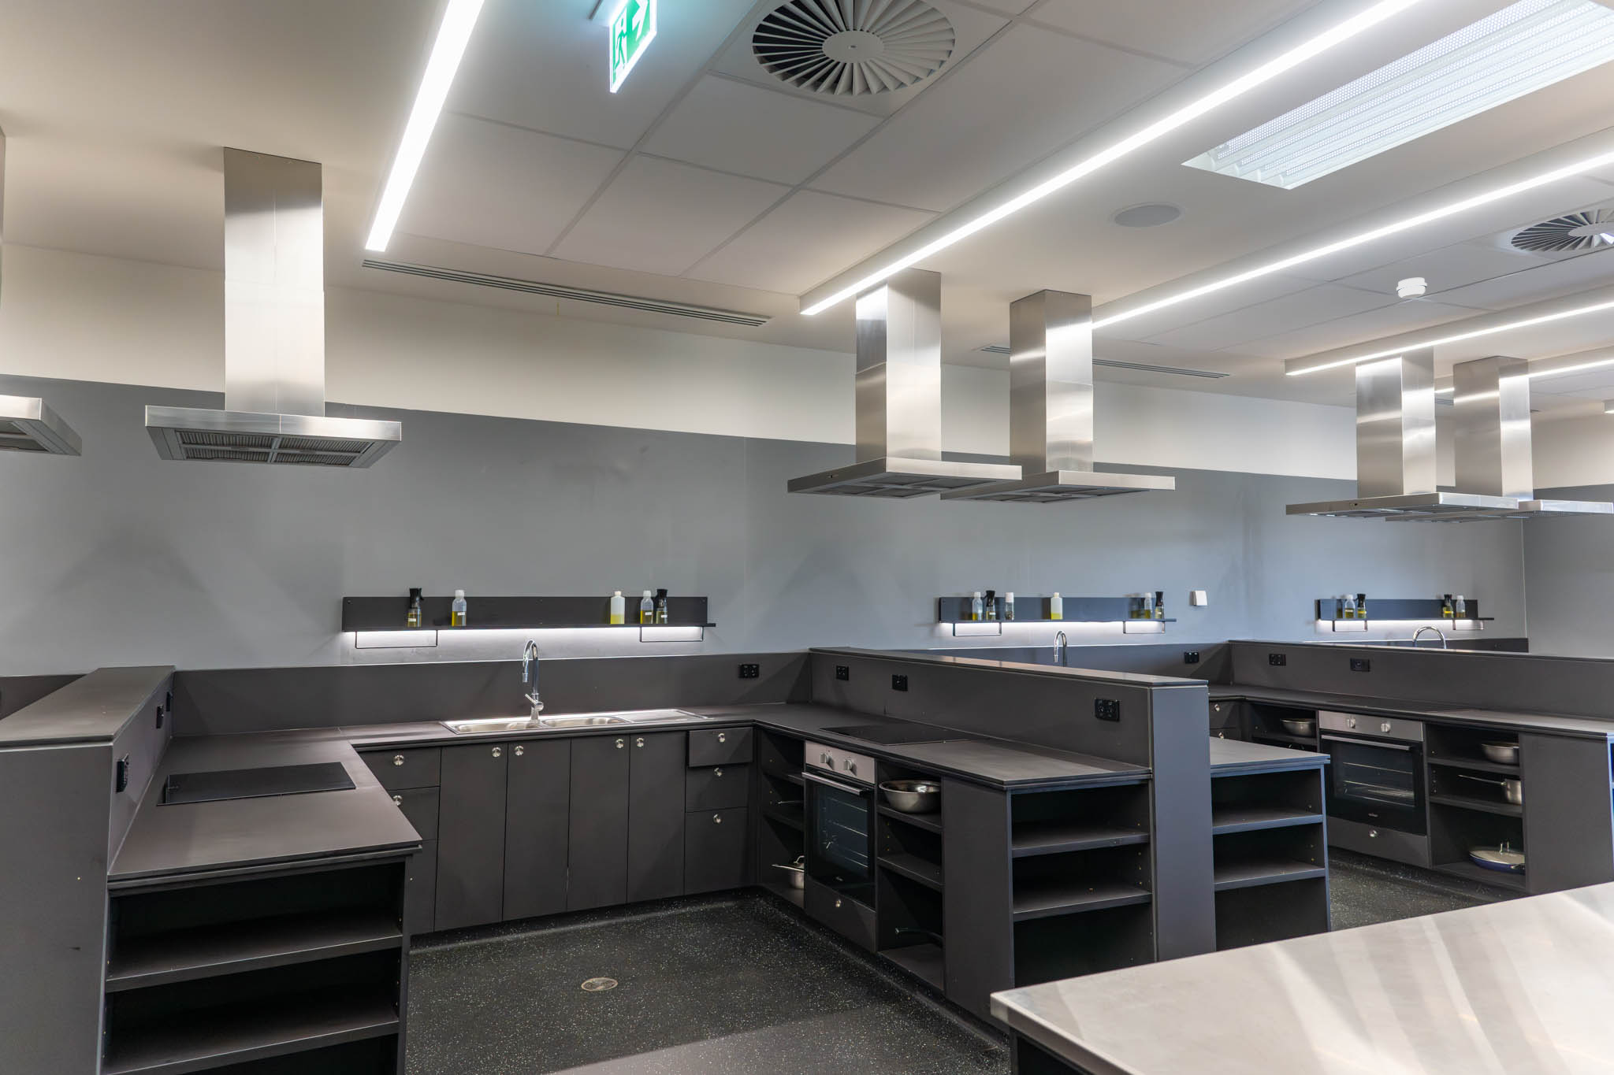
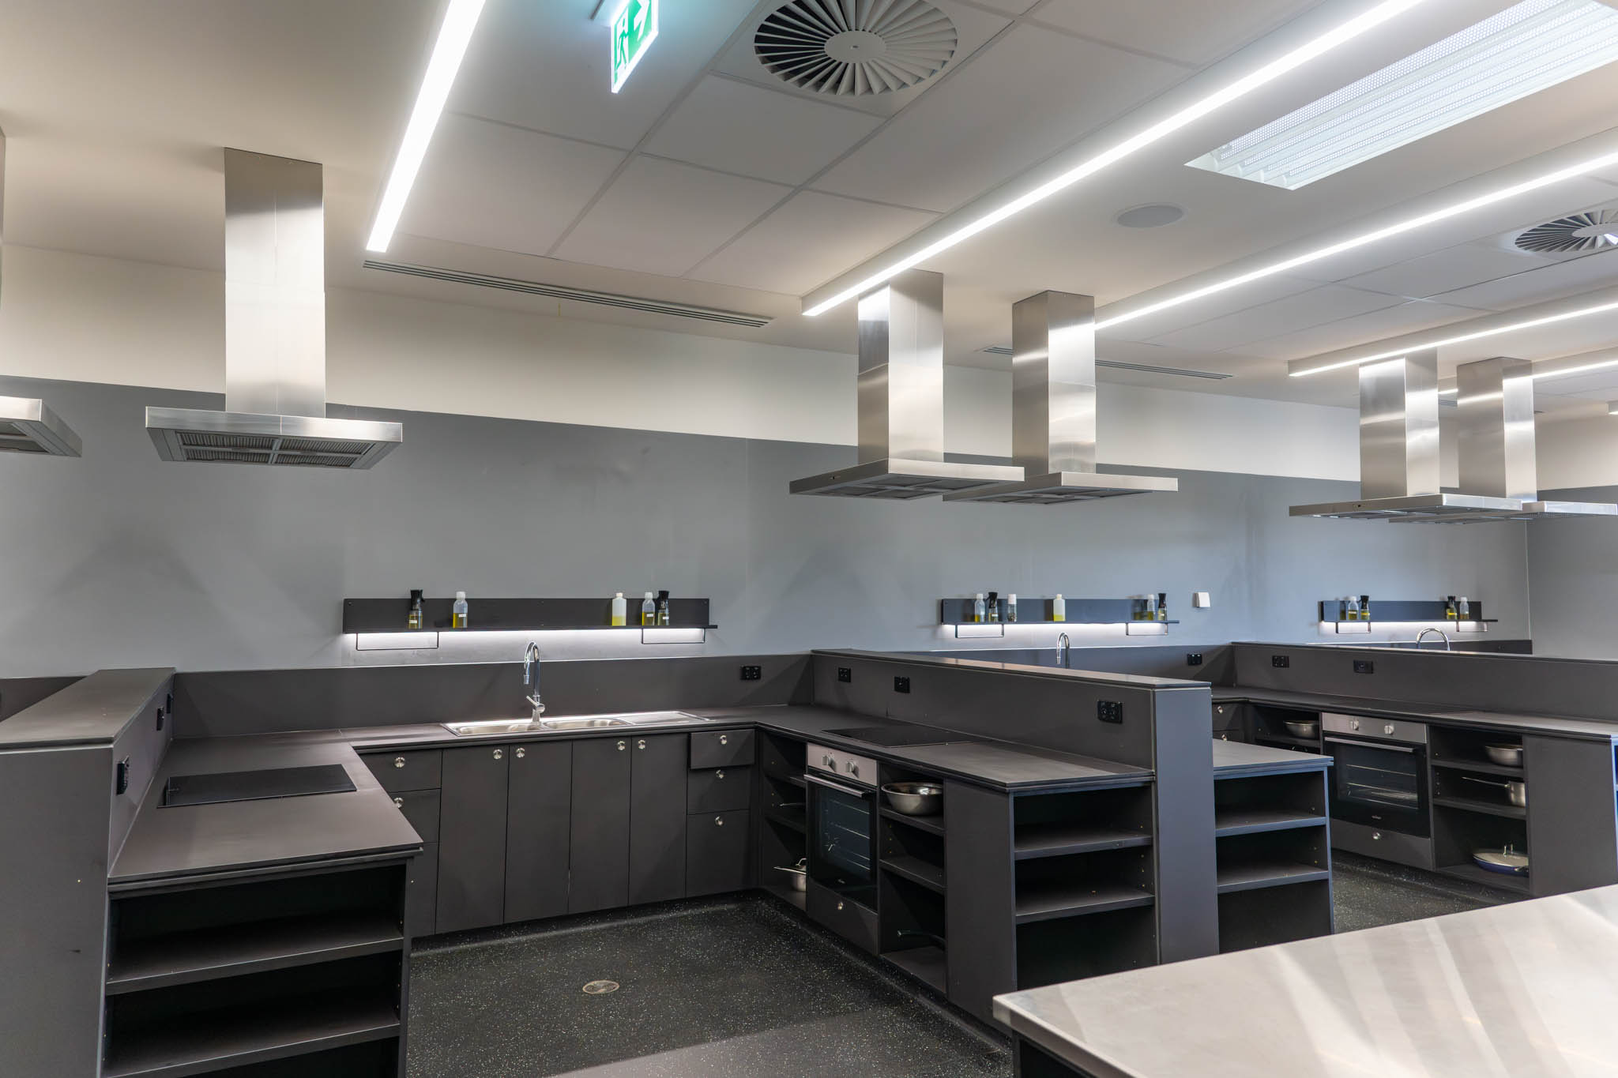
- smoke detector (1411, 288)
